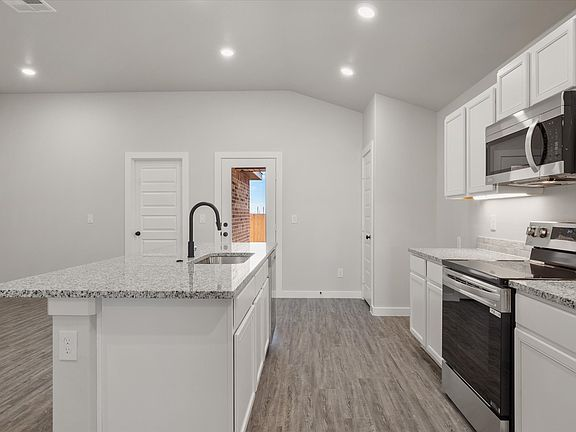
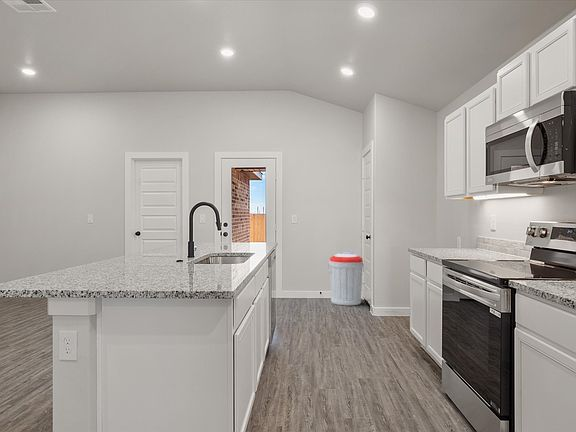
+ trash can (346, 277)
